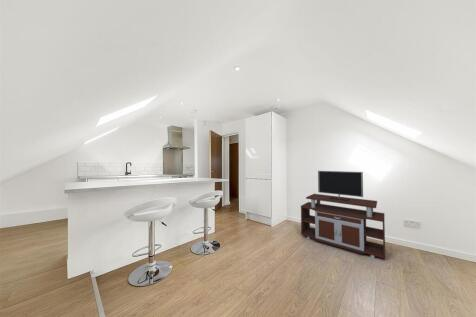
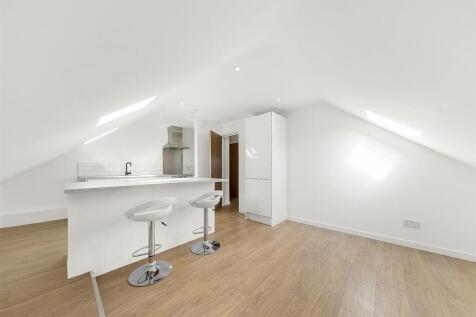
- tv stand (339, 207)
